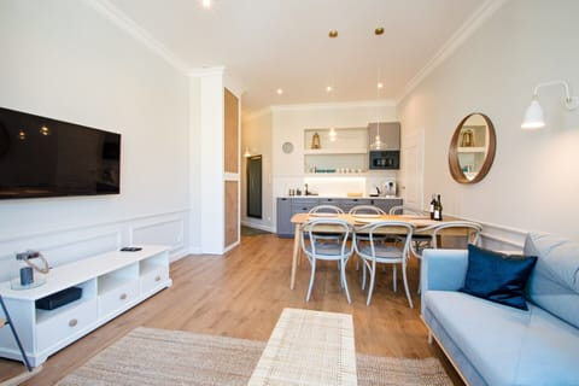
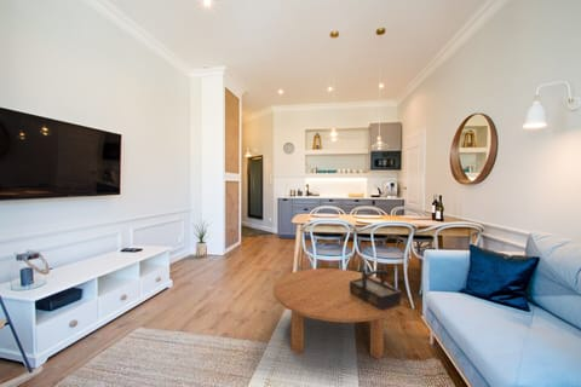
+ house plant (201, 237)
+ coffee table (333, 308)
+ decorative box (374, 282)
